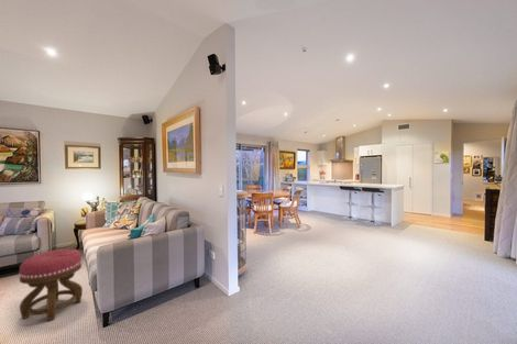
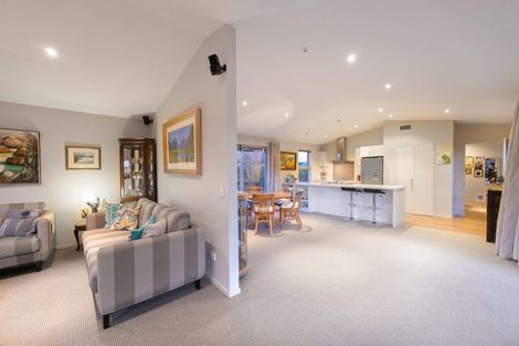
- ottoman (53, 281)
